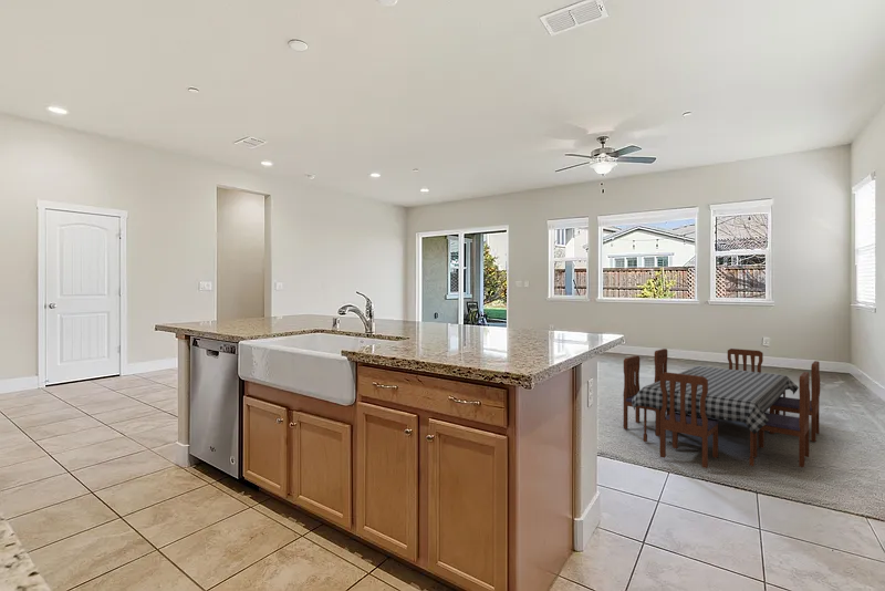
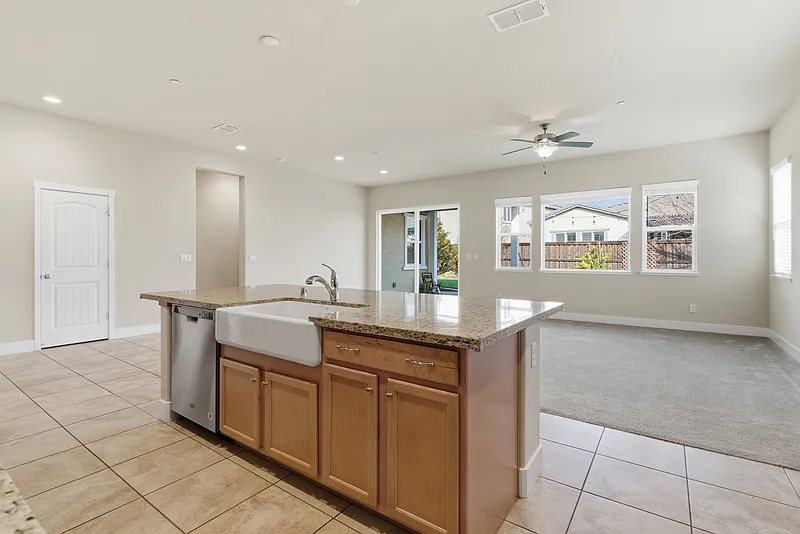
- dining set (719, 395)
